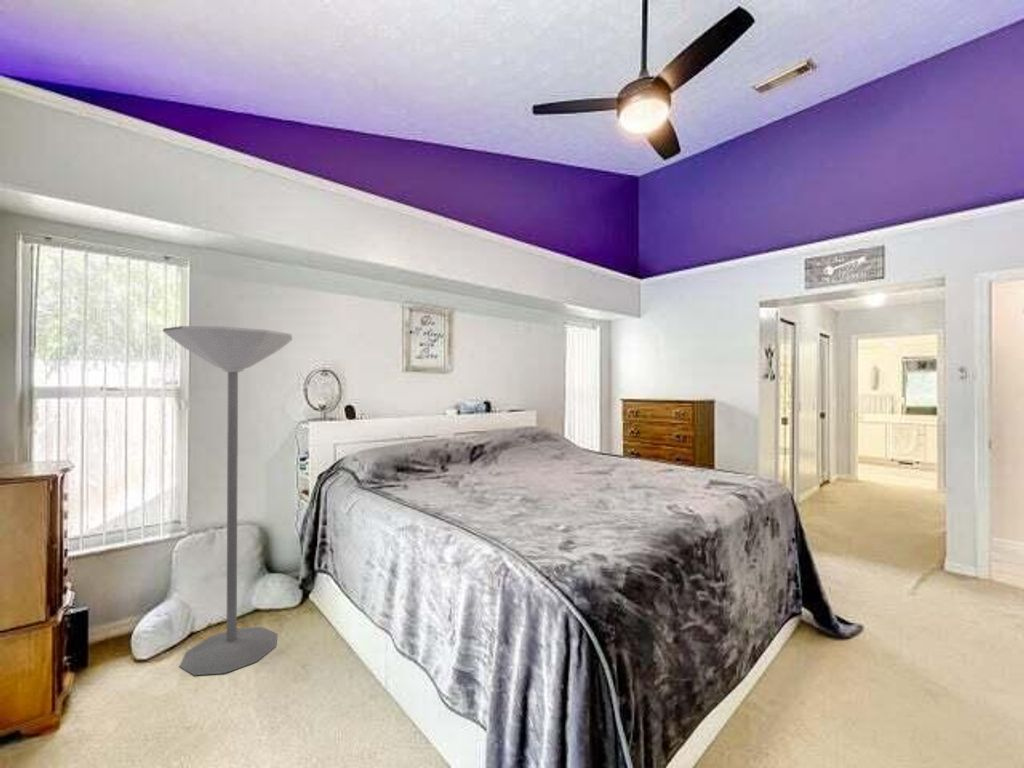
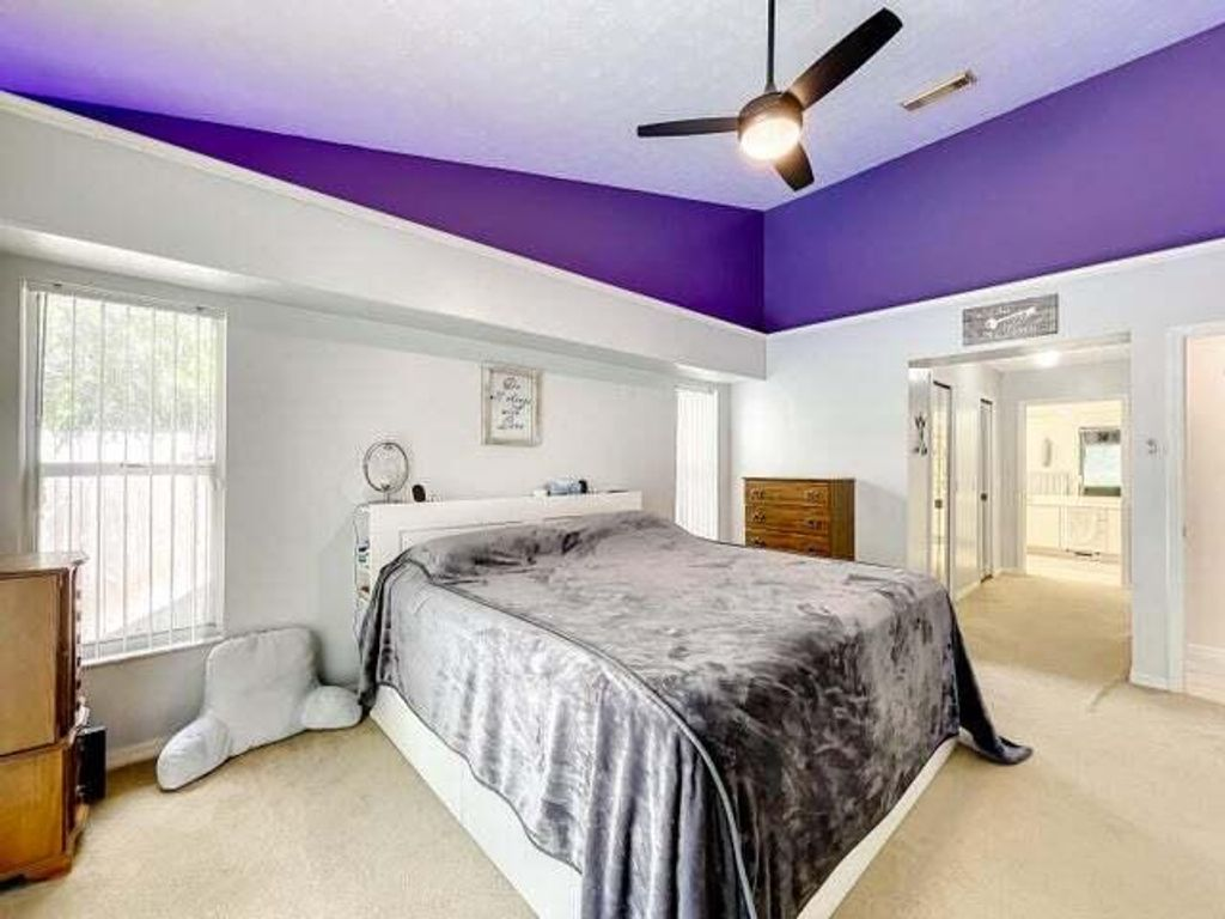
- floor lamp (232, 490)
